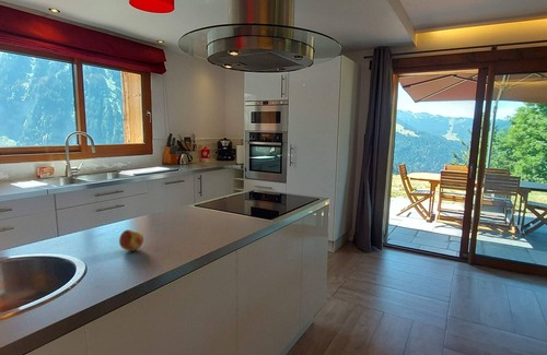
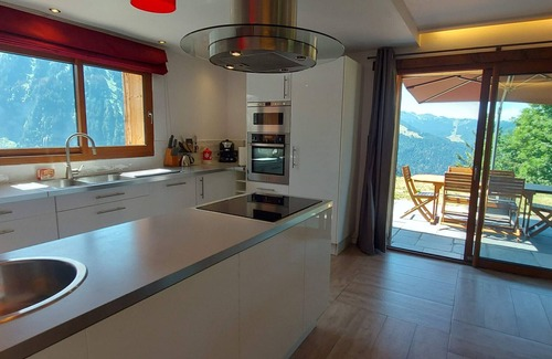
- fruit (131, 239)
